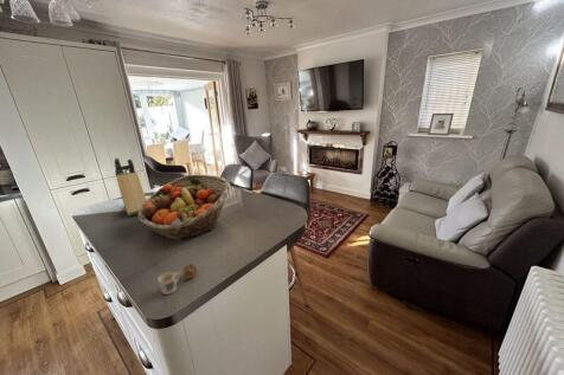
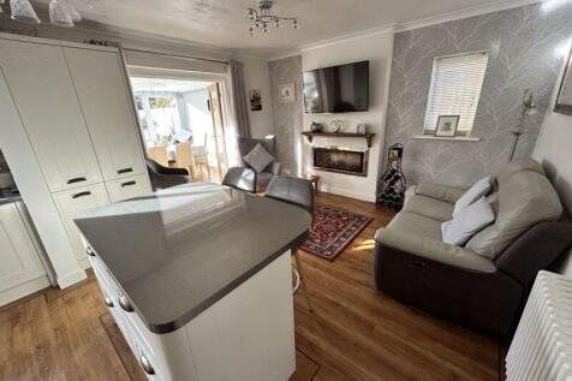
- knife block (129, 183)
- mug (179, 276)
- fruit basket (186, 203)
